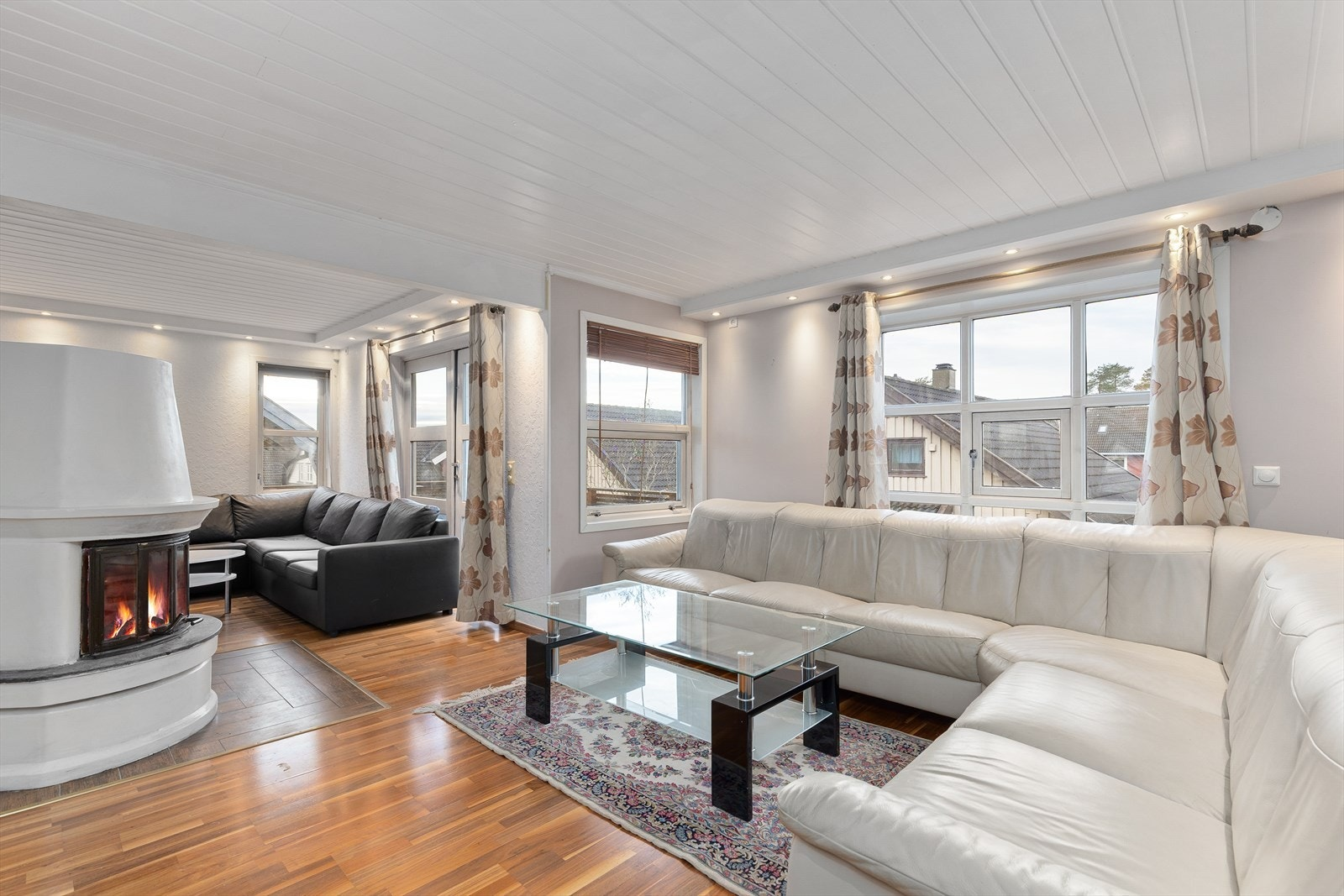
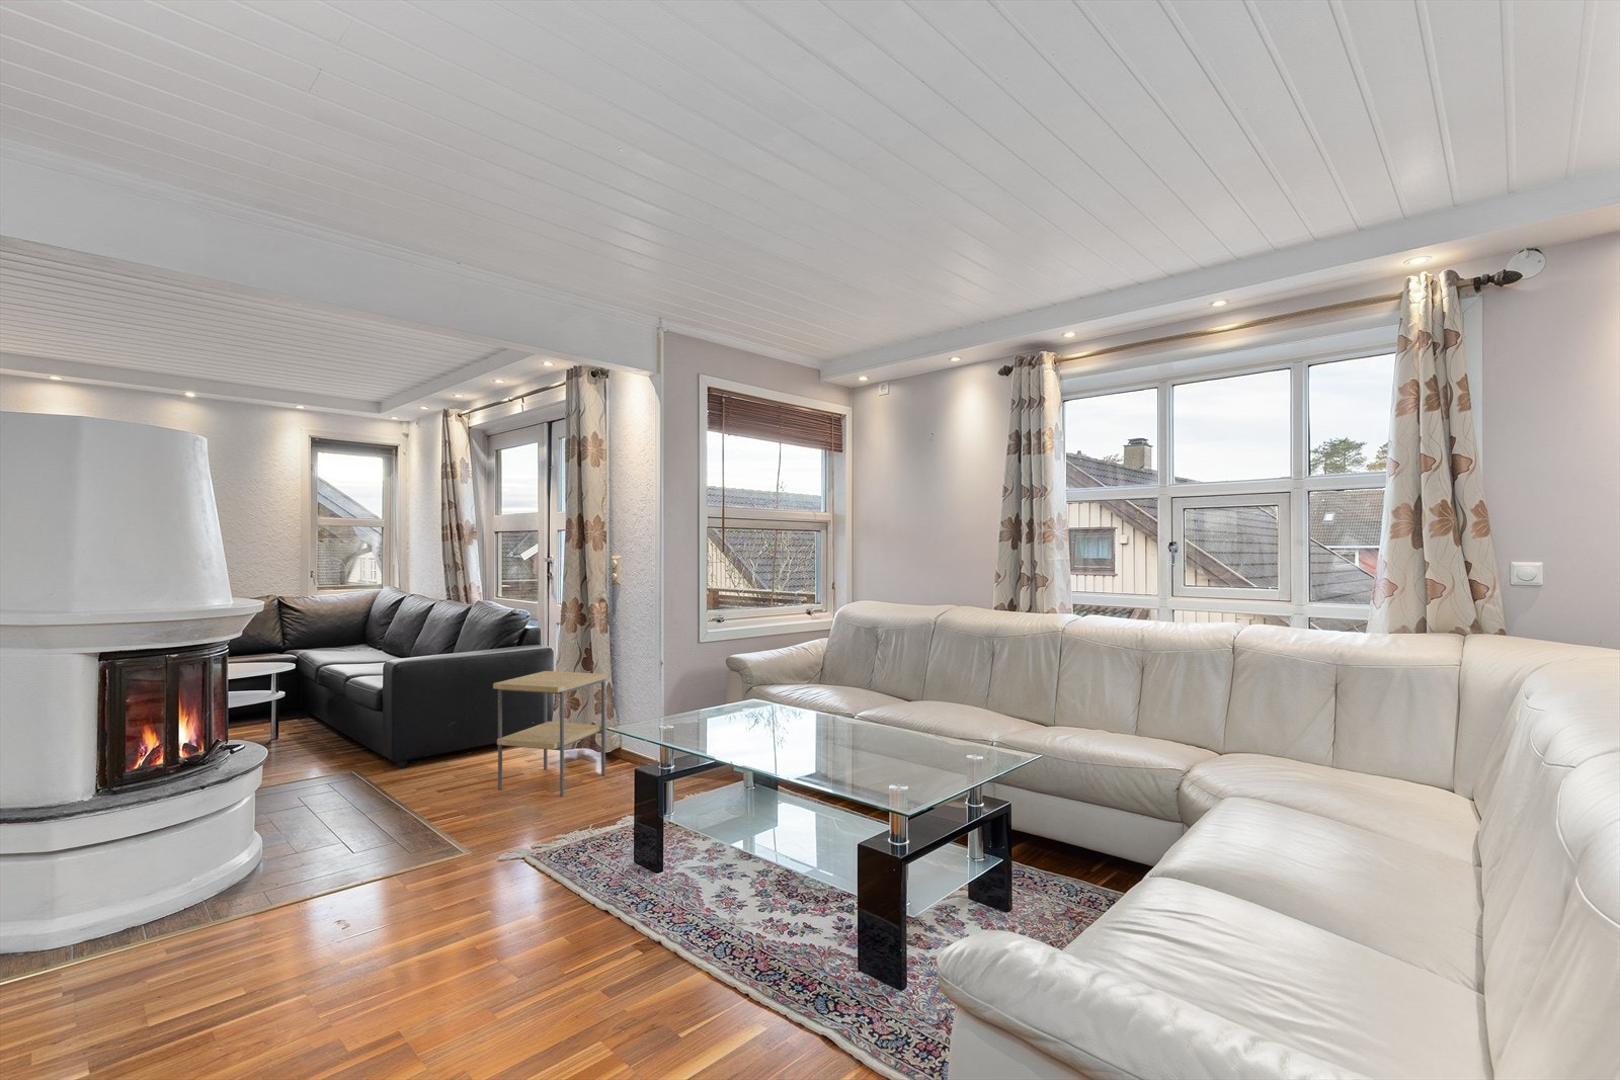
+ side table (551, 729)
